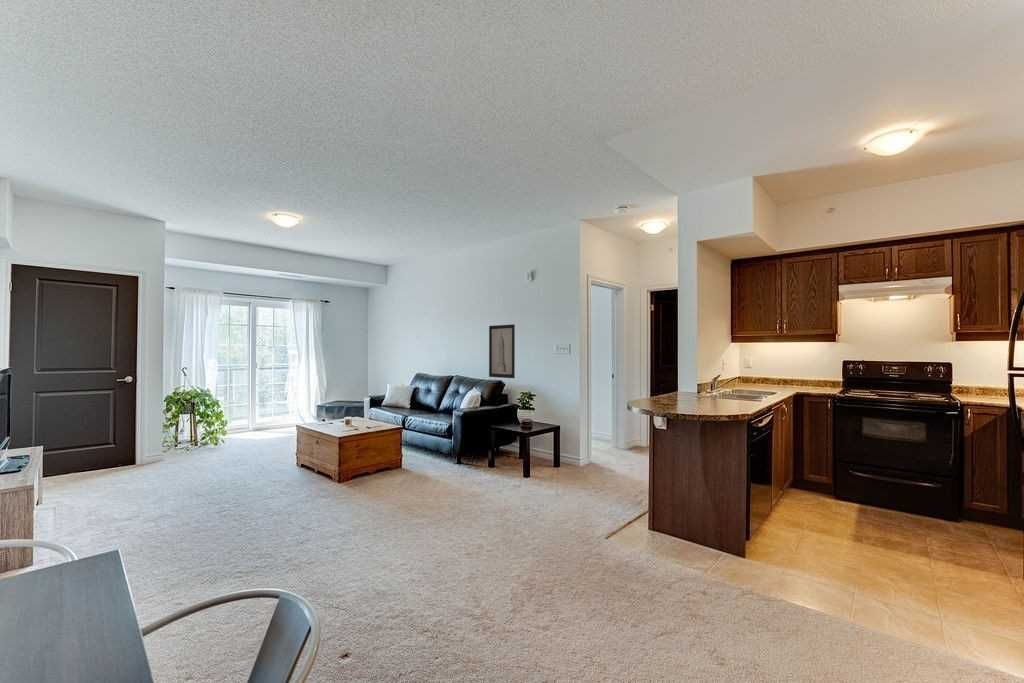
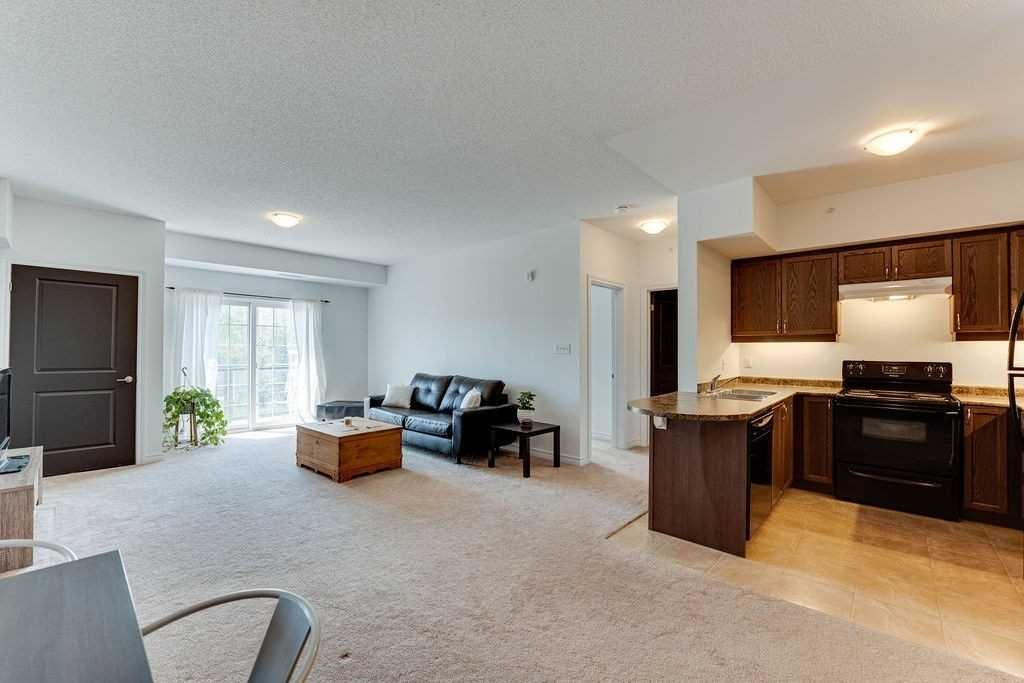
- wall art (501, 351)
